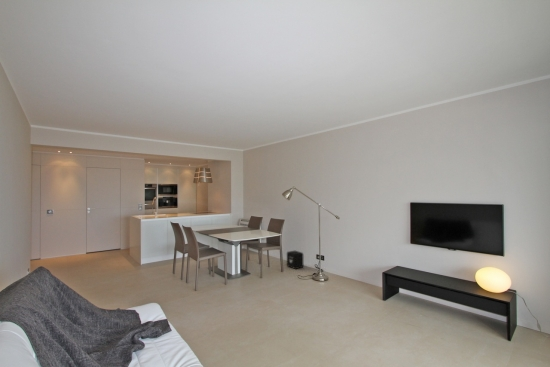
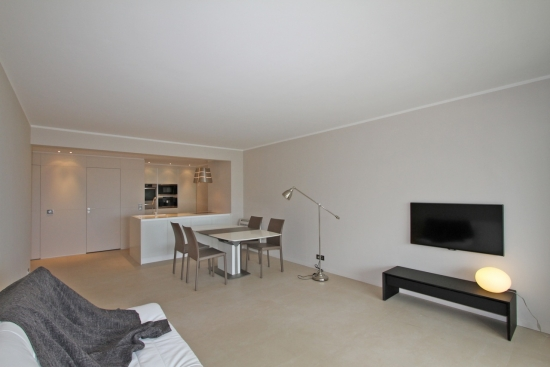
- air purifier (294, 259)
